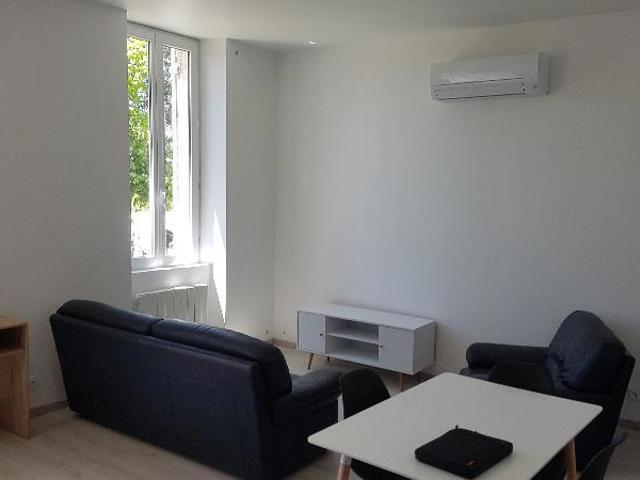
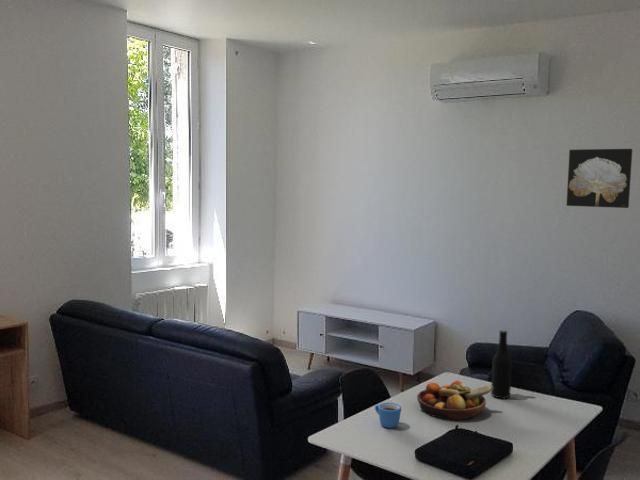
+ bottle (501, 363)
+ fruit bowl (452, 395)
+ wall art (598, 178)
+ mug (386, 414)
